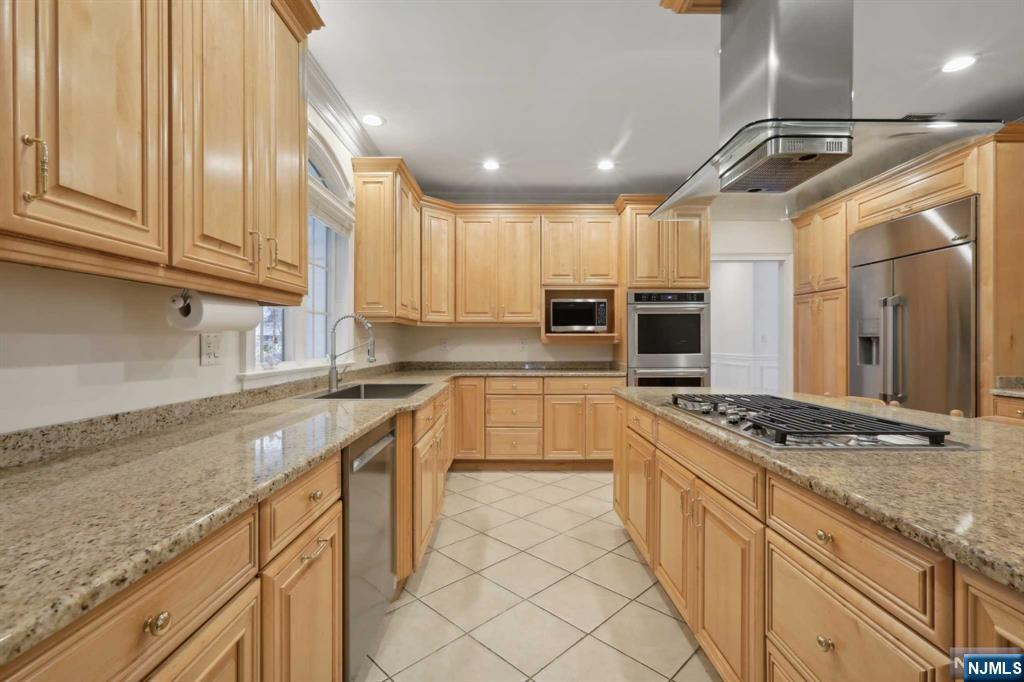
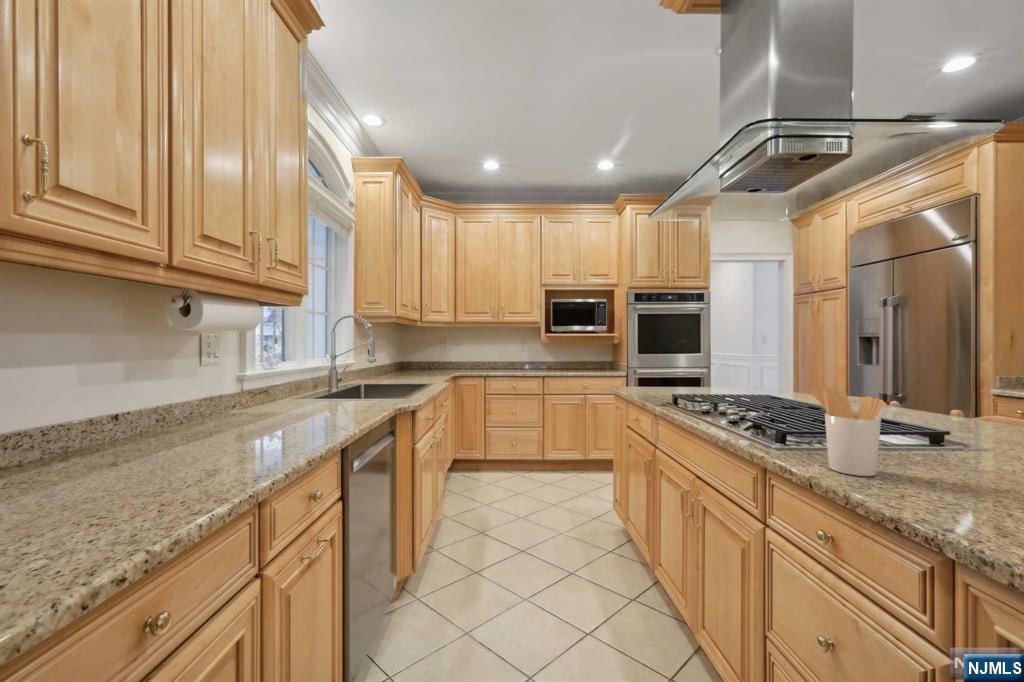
+ utensil holder (843, 427)
